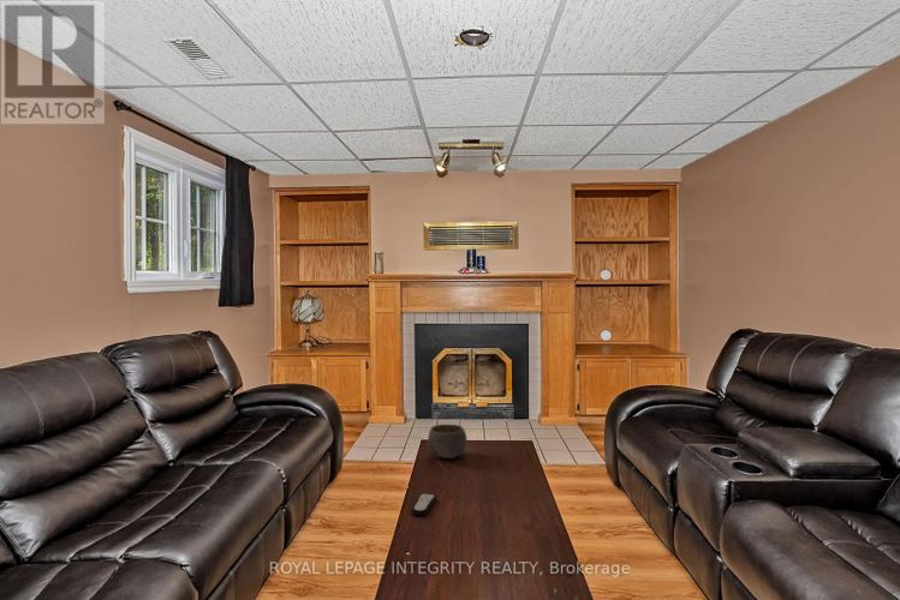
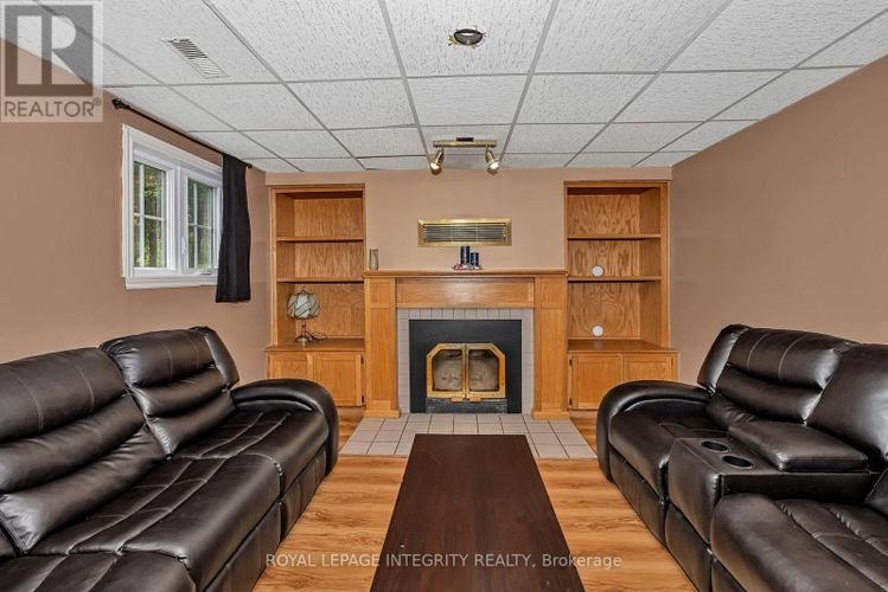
- remote control (423, 503)
- bowl (447, 442)
